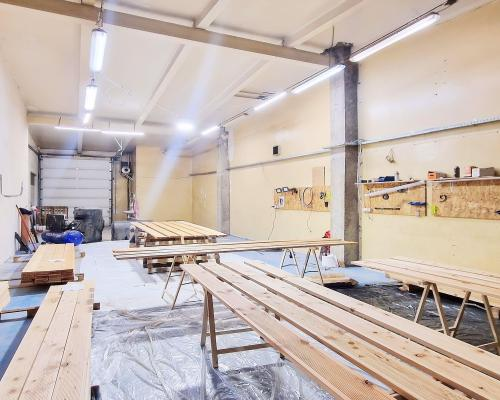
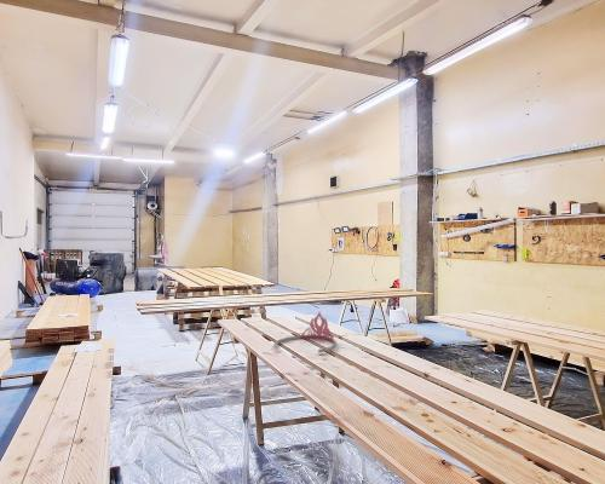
+ tiara (305, 330)
